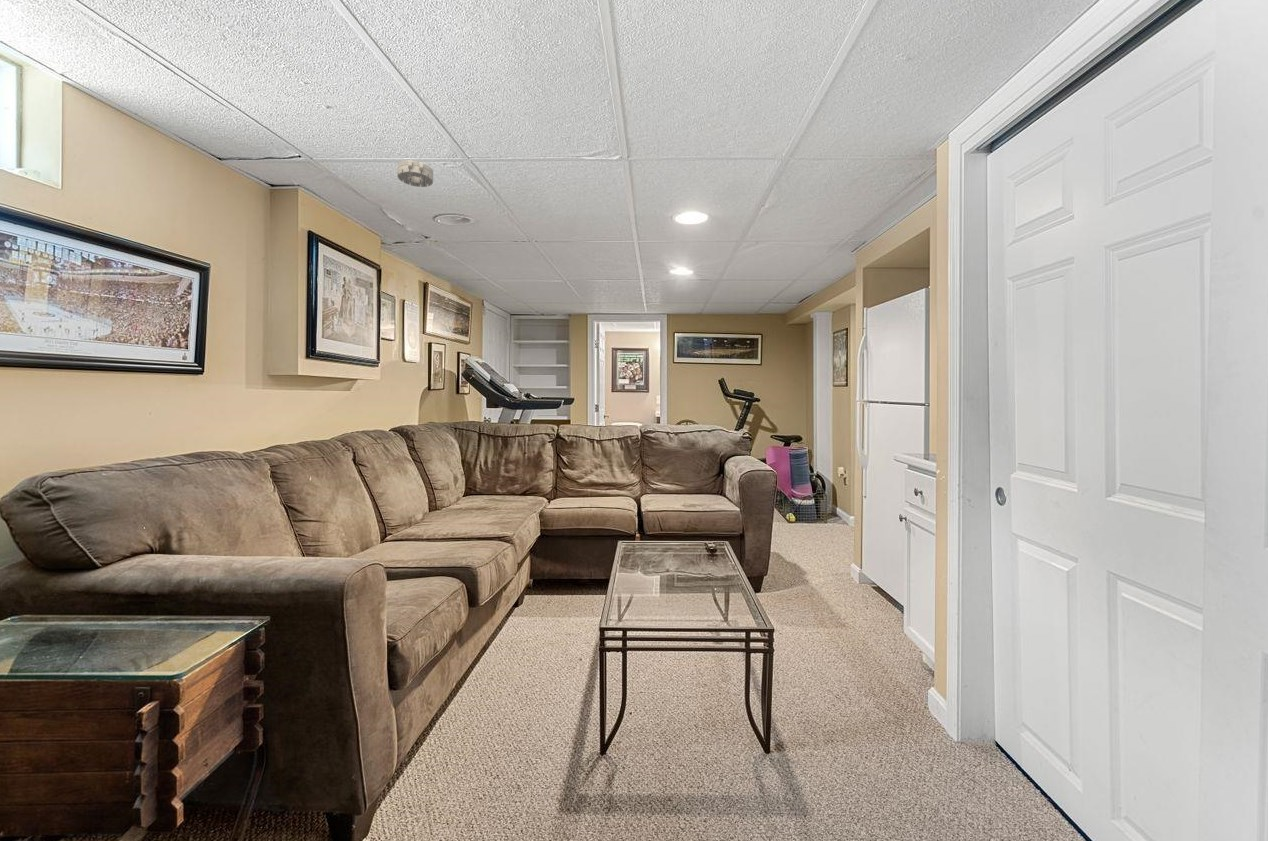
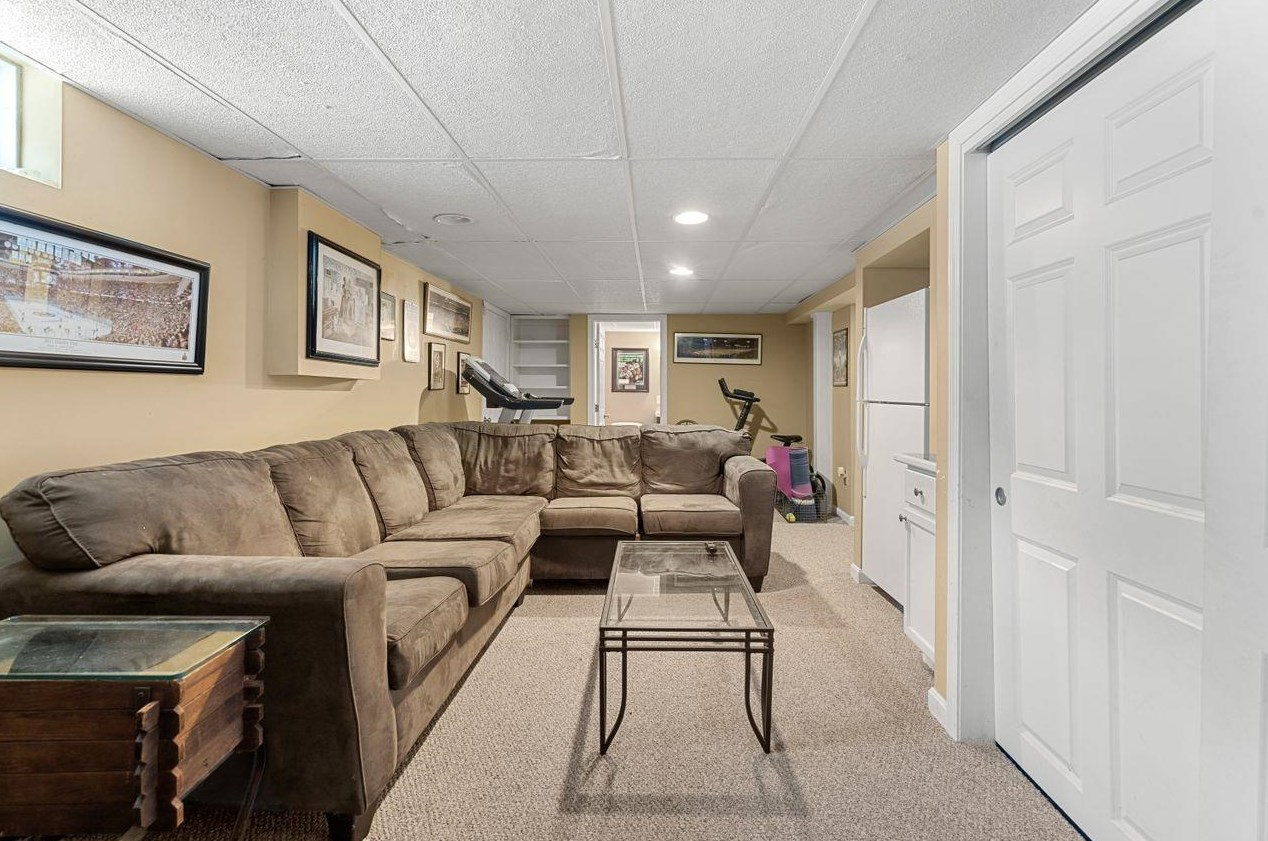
- smoke detector (415, 173)
